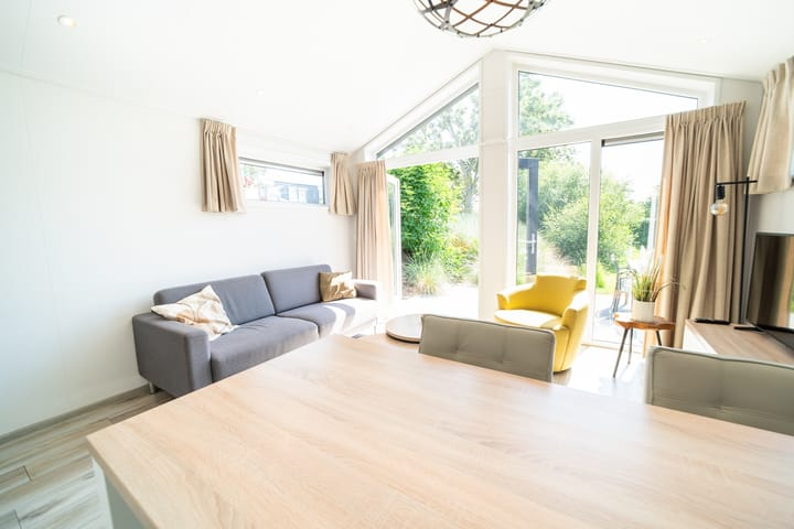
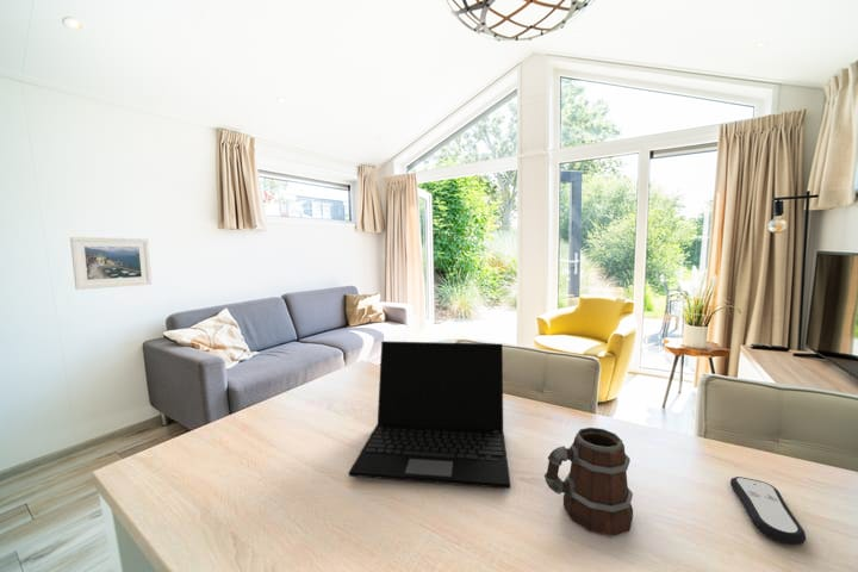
+ laptop (435, 402)
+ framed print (113, 262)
+ mug (586, 474)
+ remote control (765, 506)
